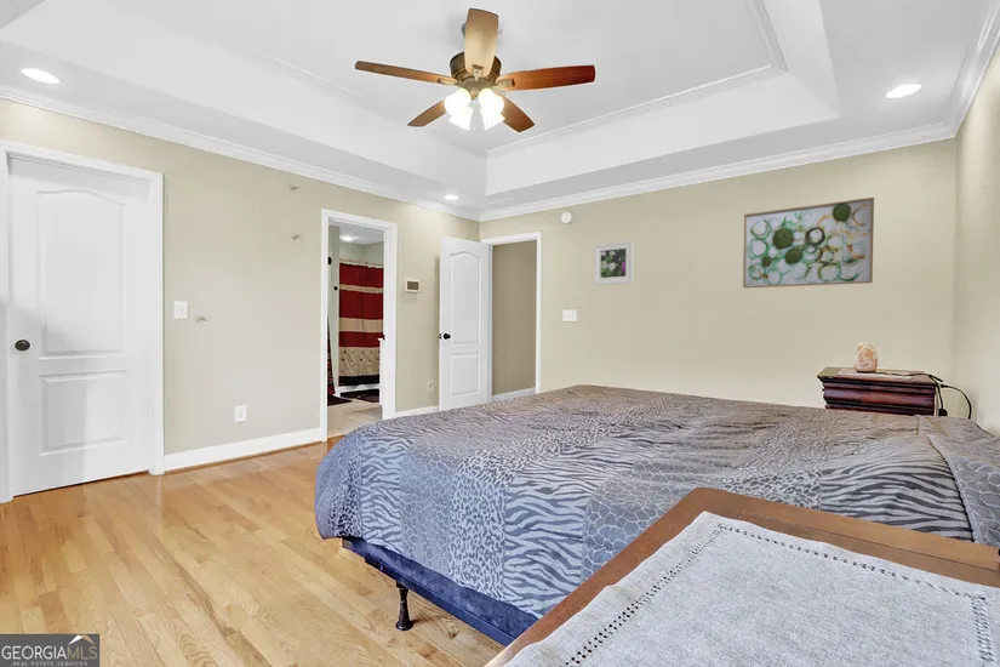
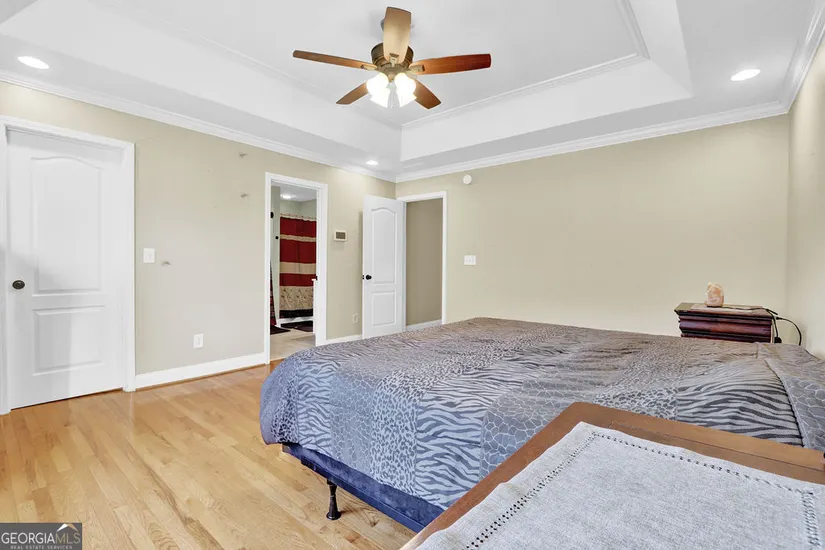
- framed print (612, 263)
- wall art (804, 245)
